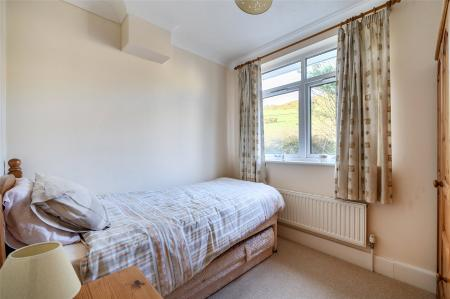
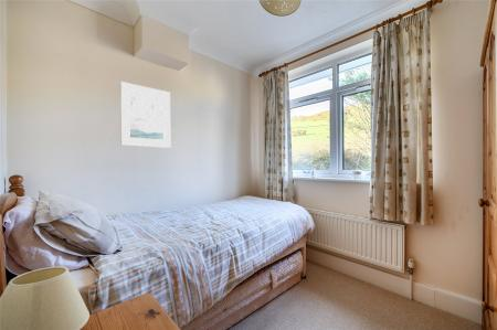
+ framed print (147, 116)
